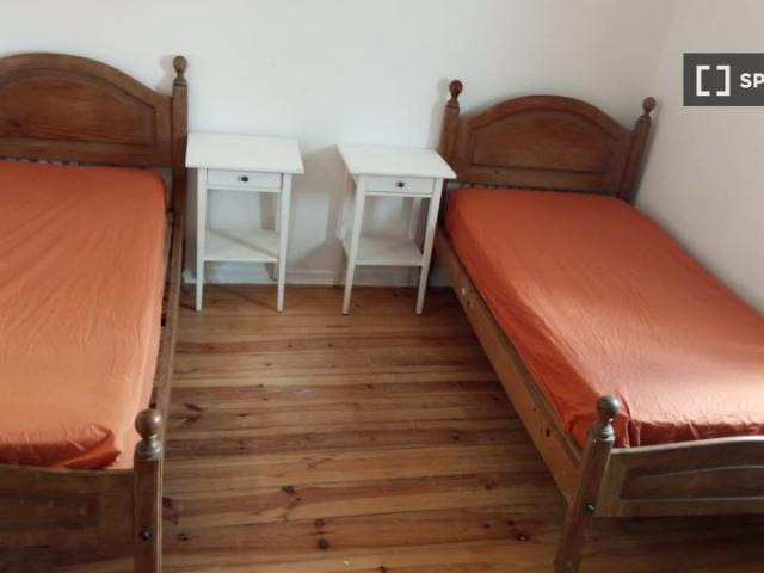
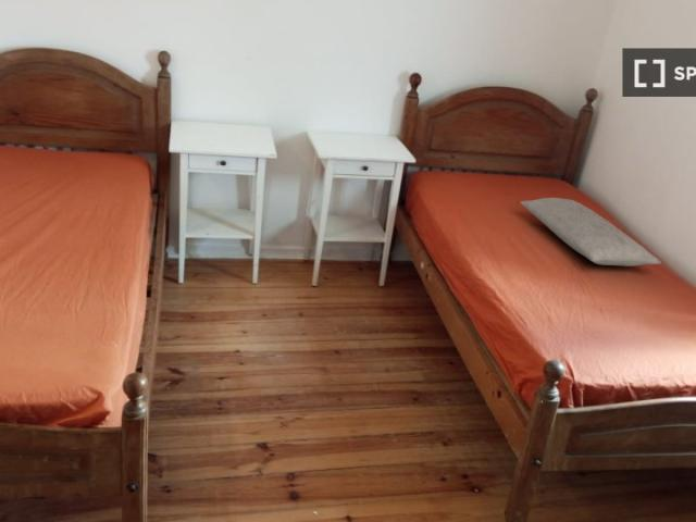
+ pillow (584, 229)
